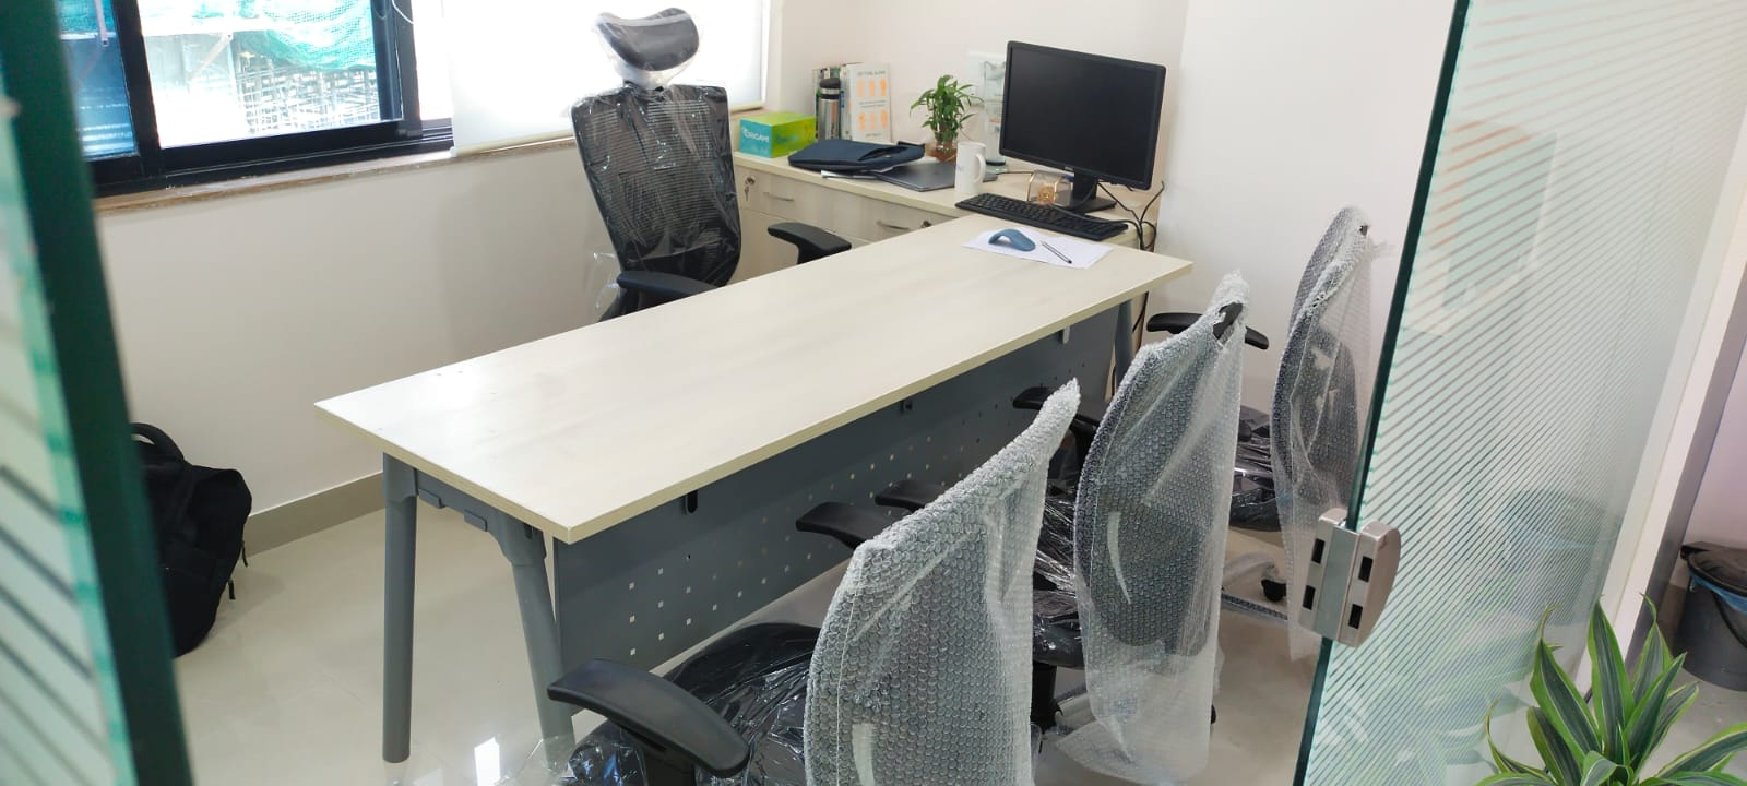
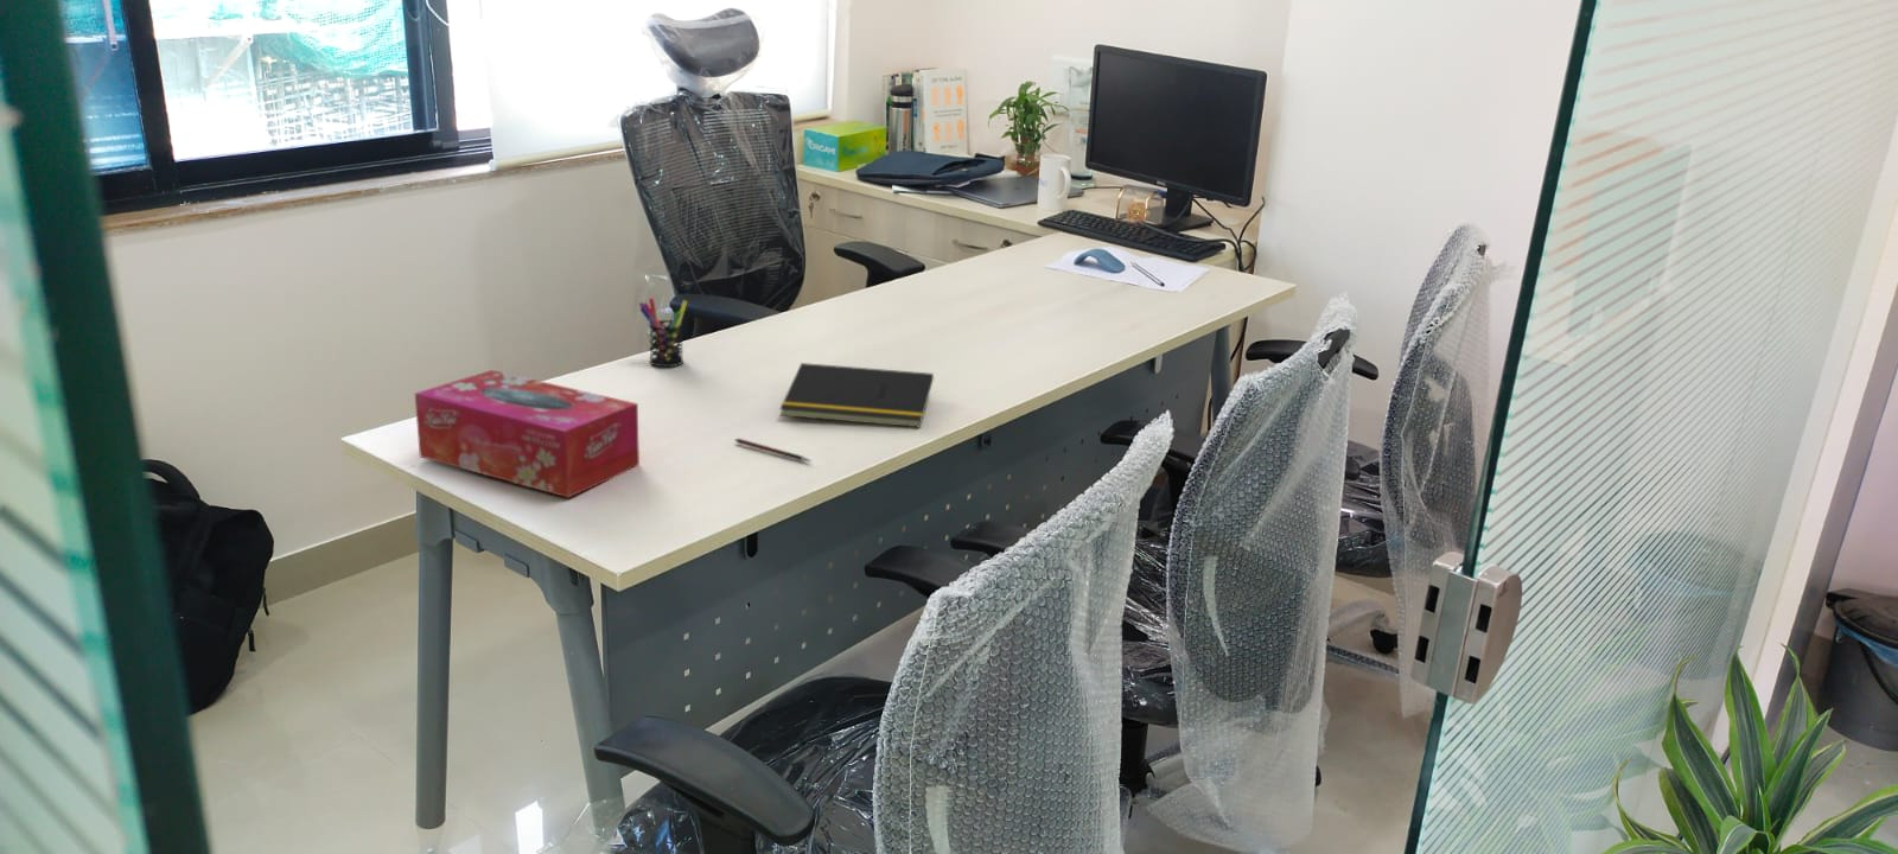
+ tissue box (528, 429)
+ notepad (858, 394)
+ pen (772, 450)
+ pen holder (666, 330)
